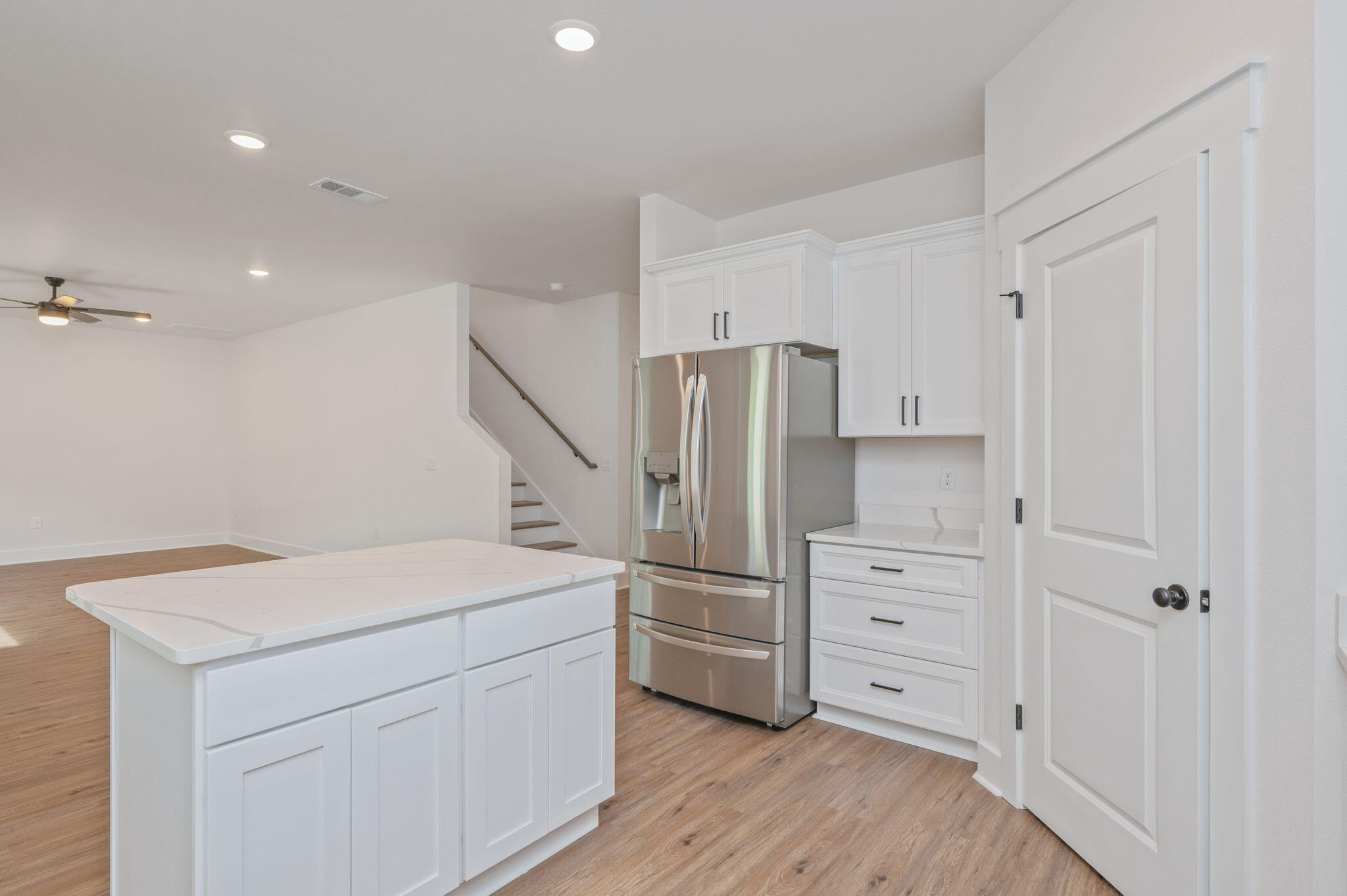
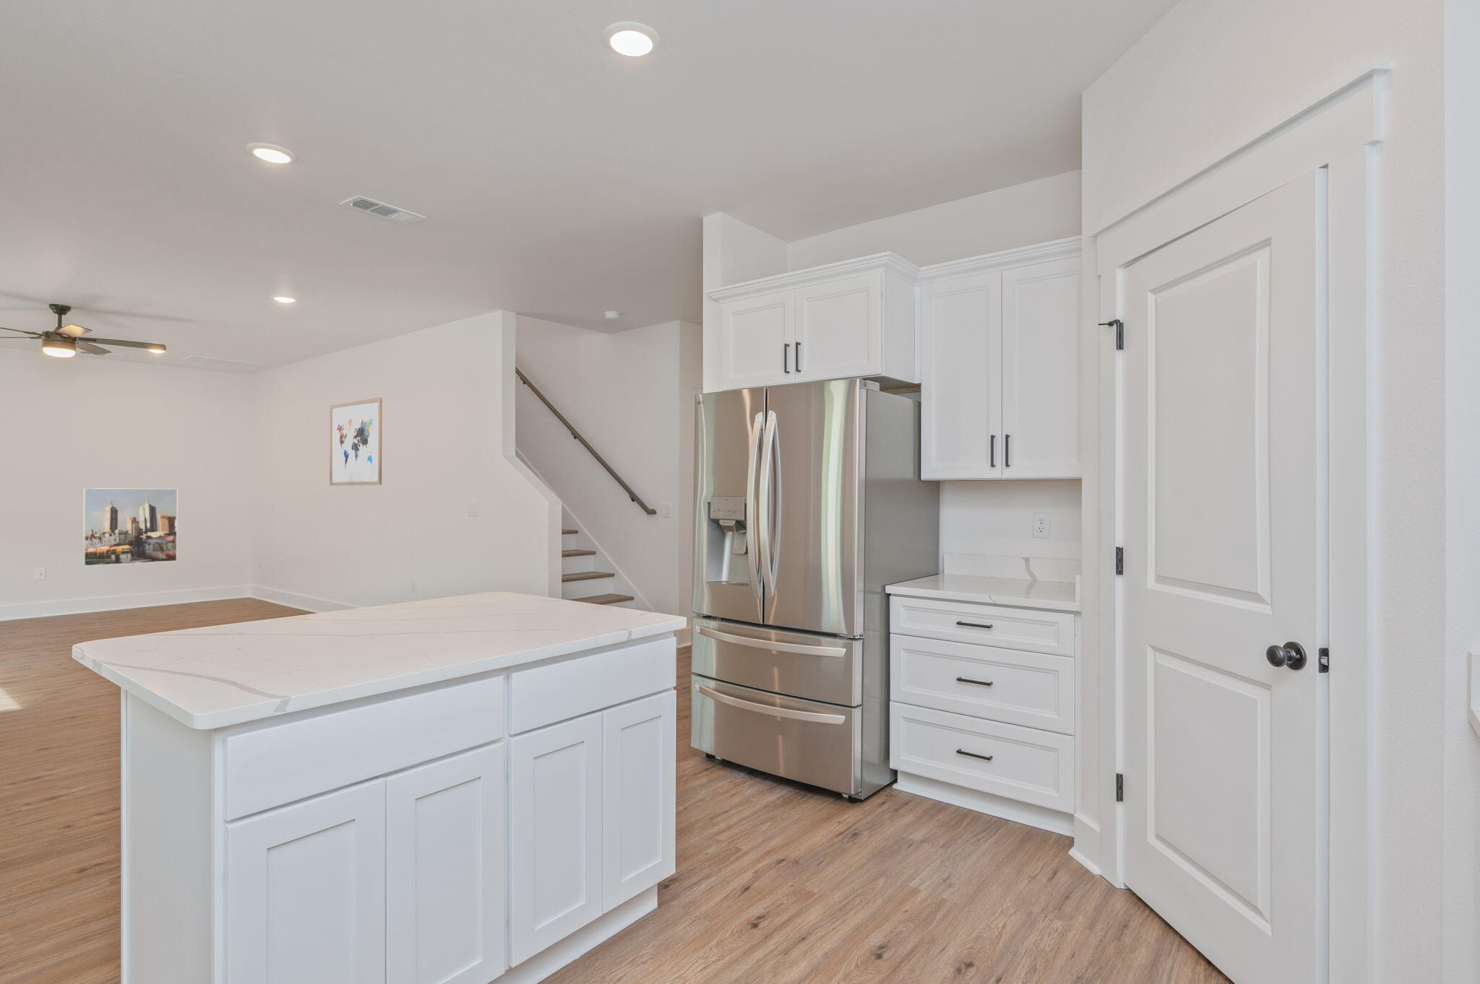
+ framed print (132, 526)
+ wall art (354, 444)
